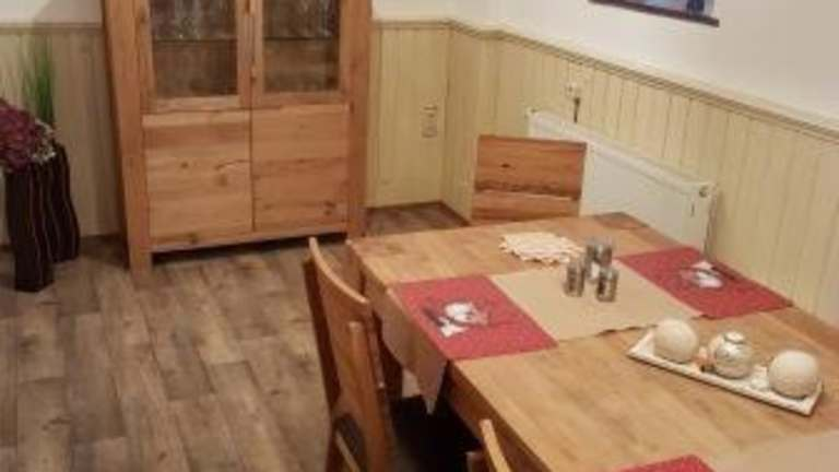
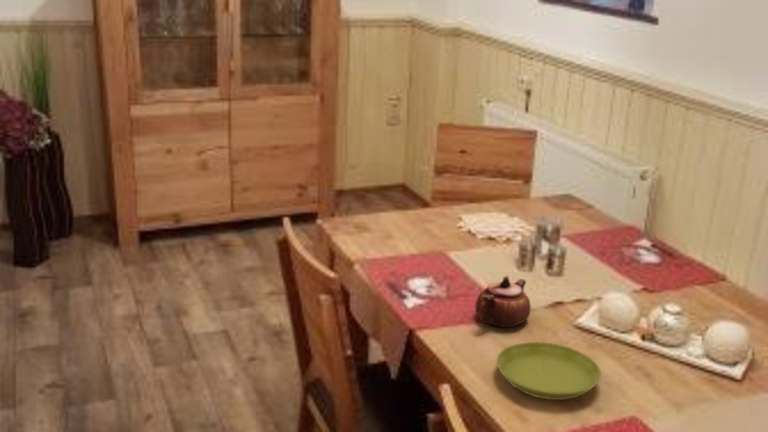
+ teapot (502, 298)
+ saucer (547, 372)
